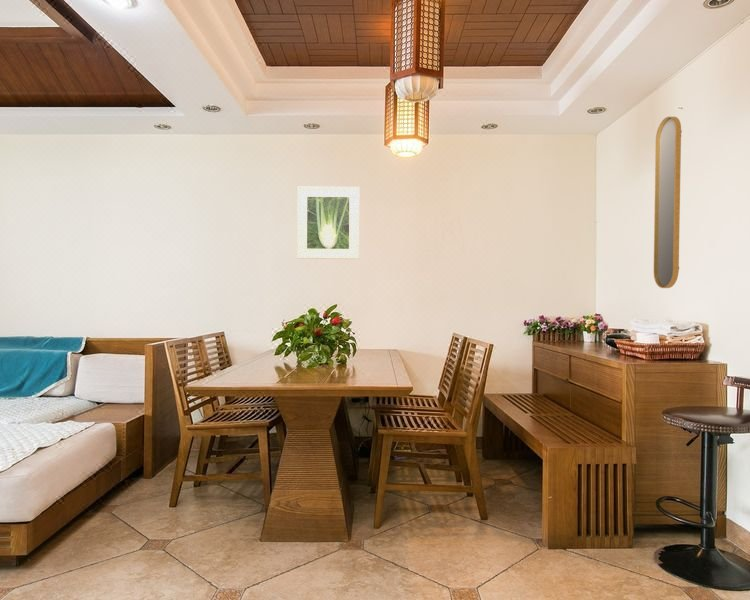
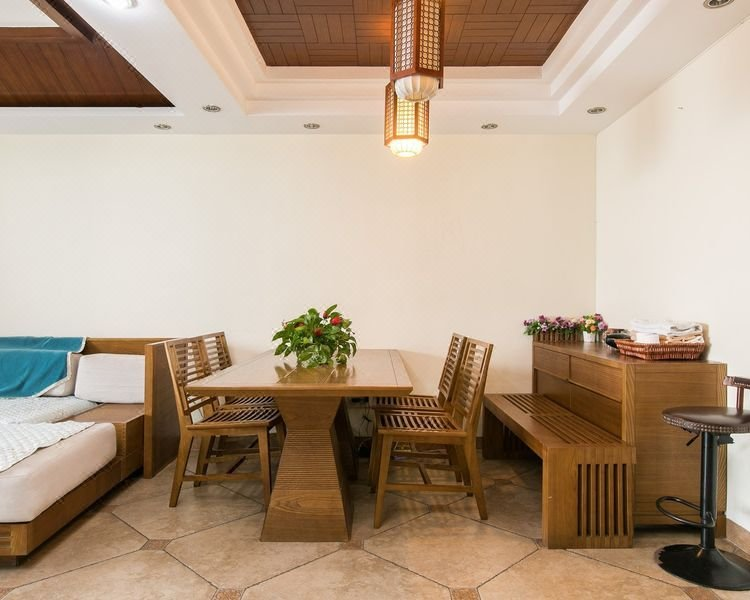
- home mirror (667, 203)
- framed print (328, 222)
